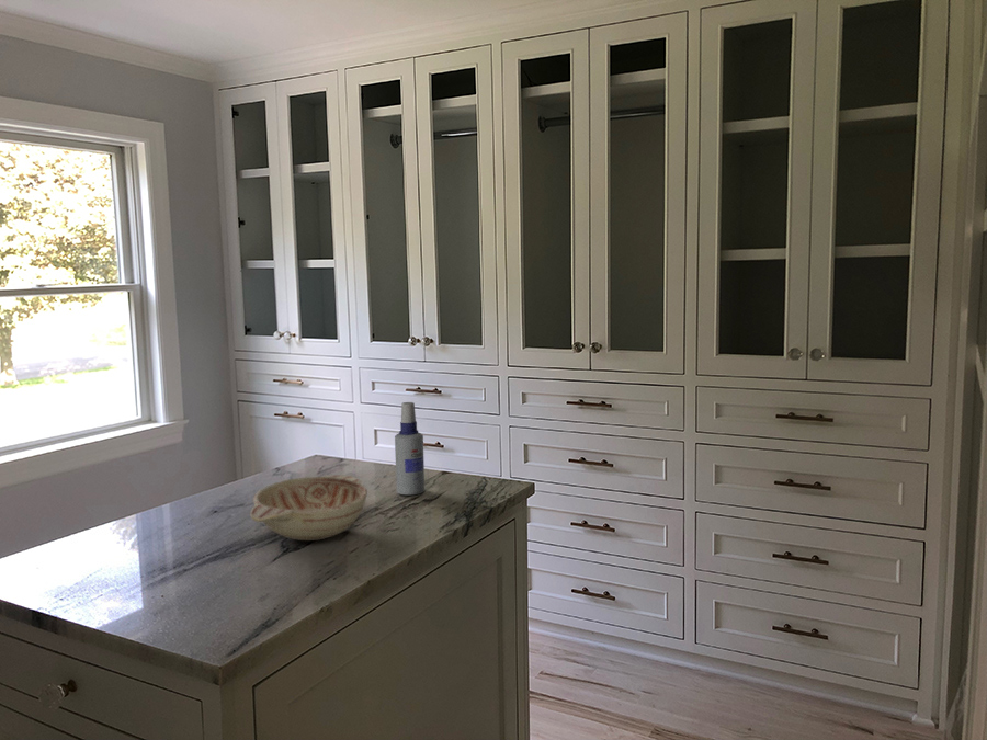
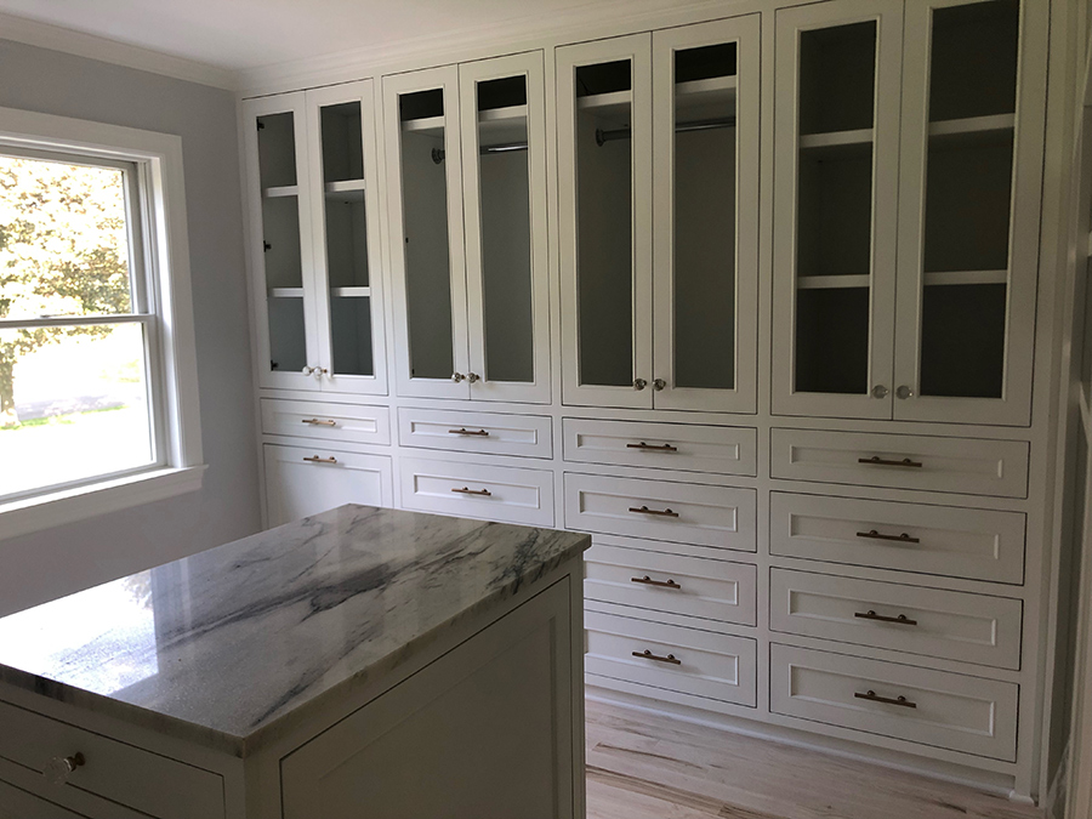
- spray bottle (409, 447)
- decorative bowl (311, 512)
